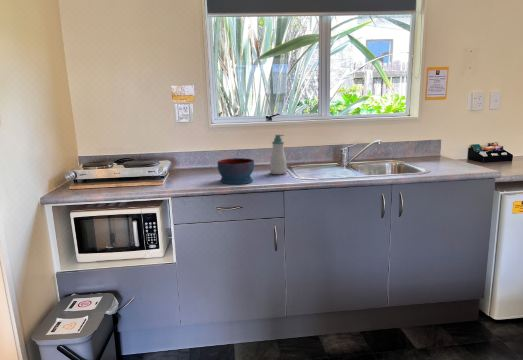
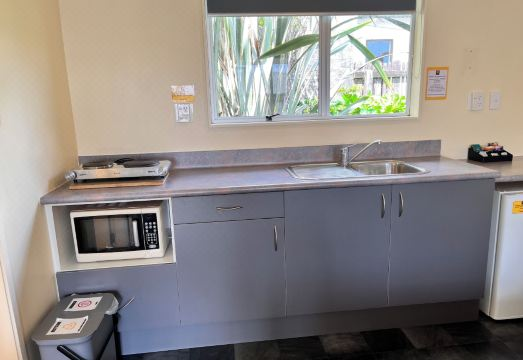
- soap bottle (278, 154)
- bowl (236, 170)
